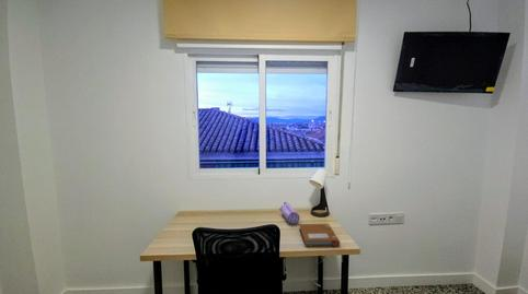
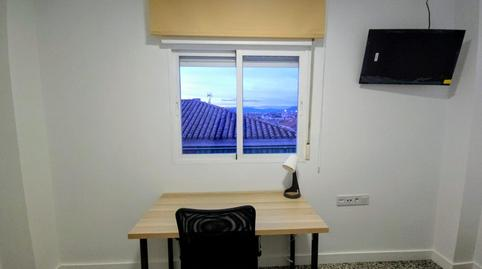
- pencil case (289, 212)
- notebook (318, 234)
